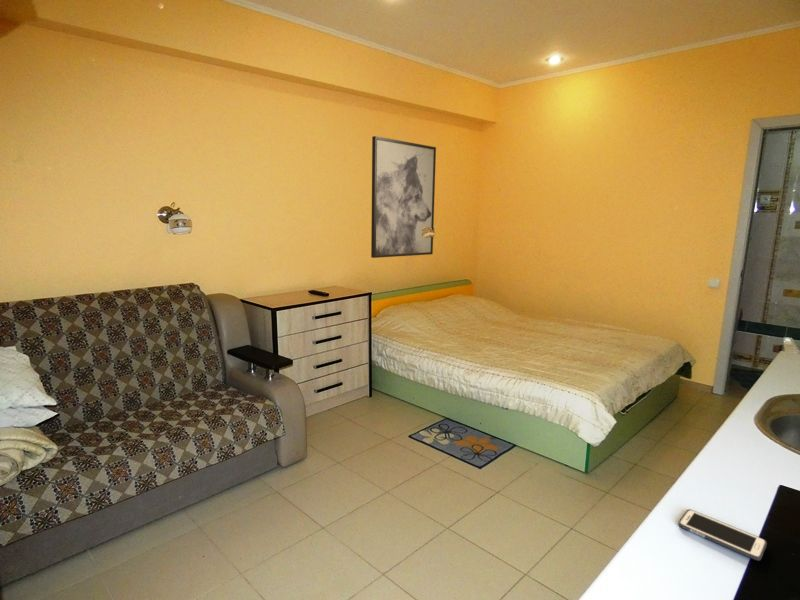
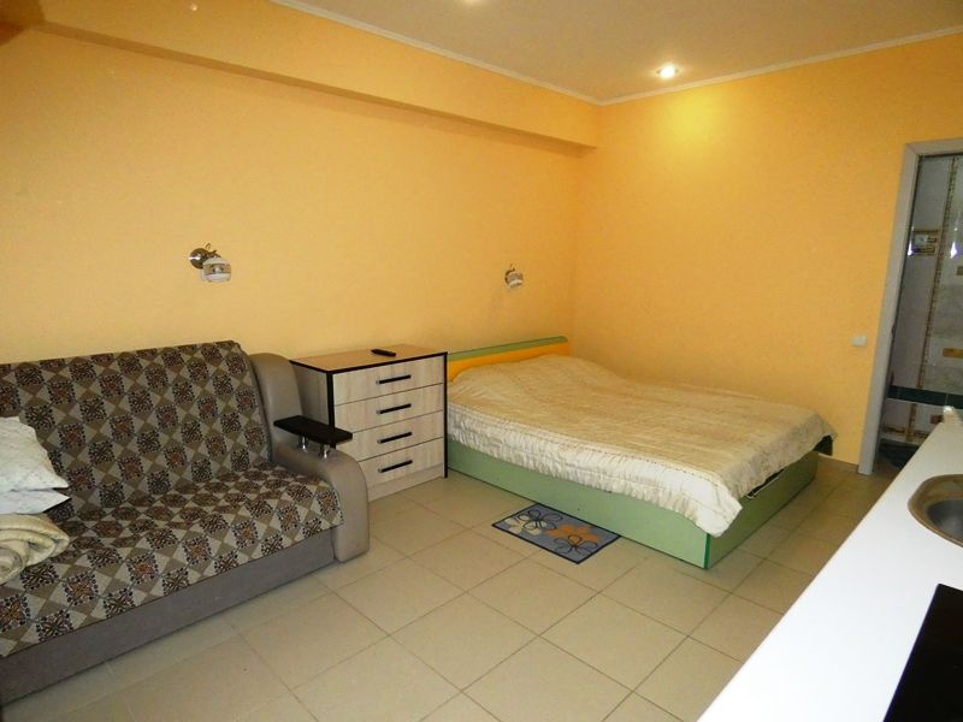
- wall art (404, 200)
- cell phone (721, 533)
